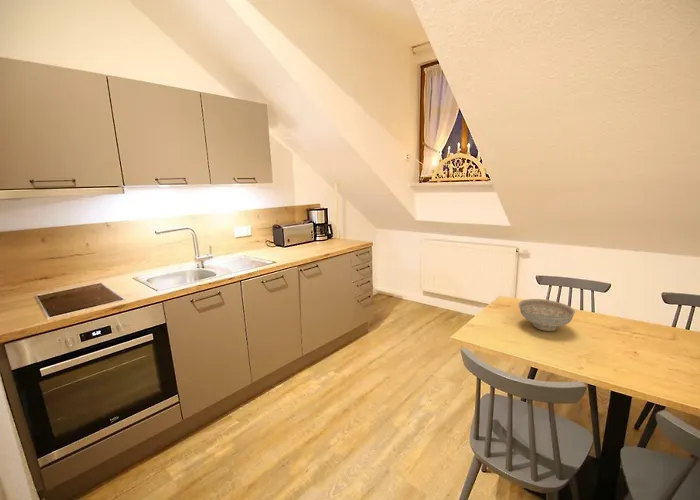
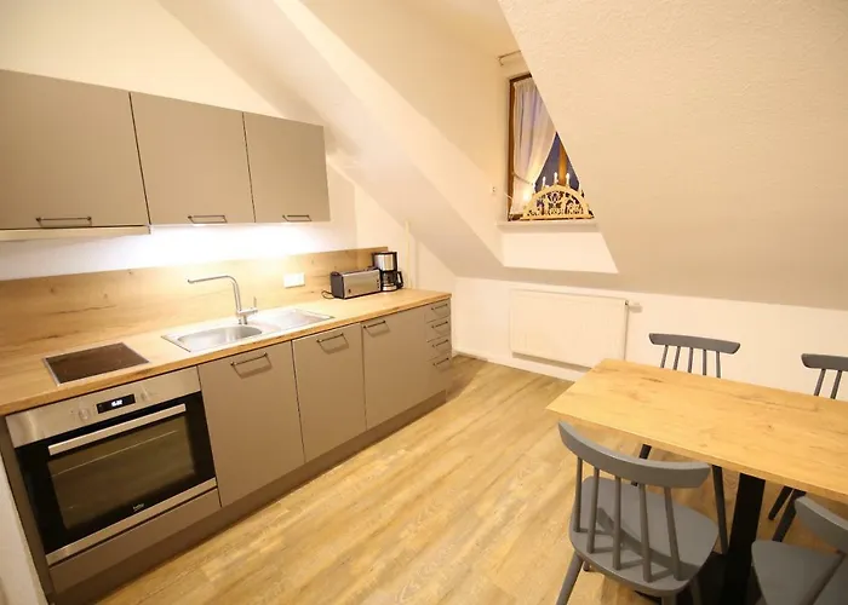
- decorative bowl (545, 317)
